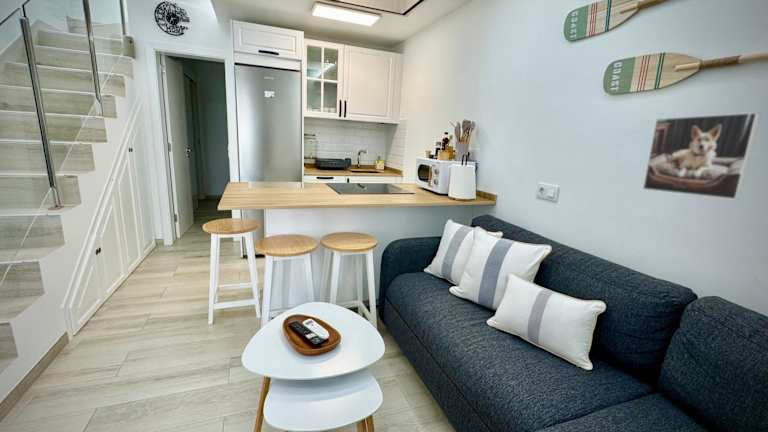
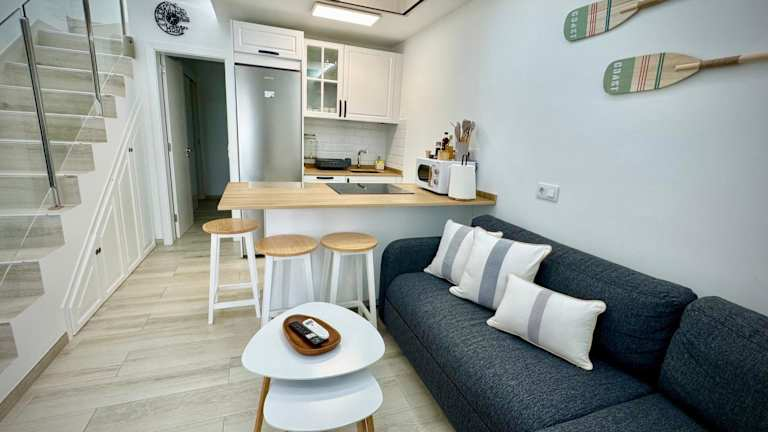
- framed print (694, 155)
